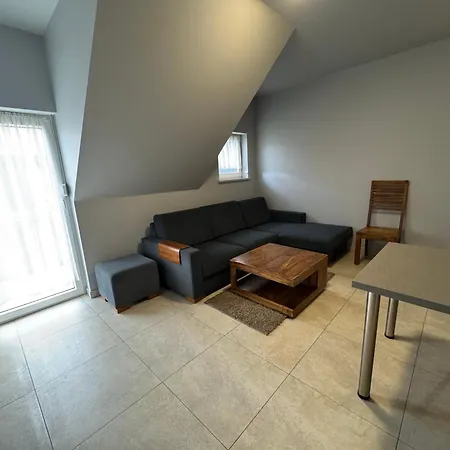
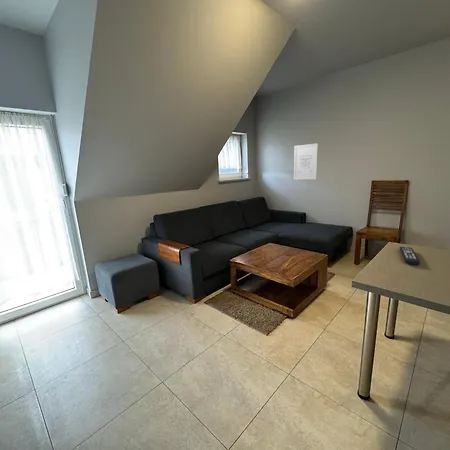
+ wall art (305, 162)
+ remote control (408, 255)
